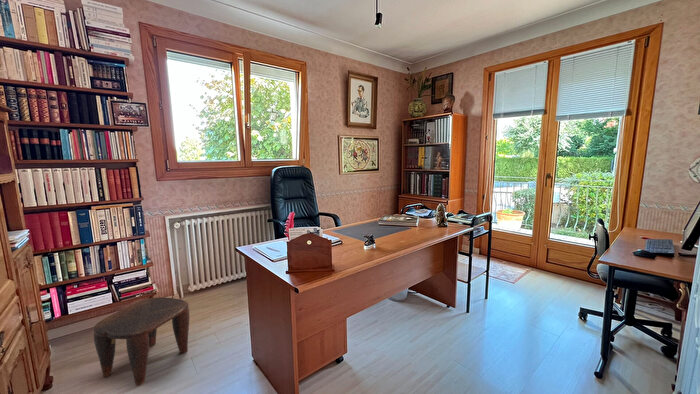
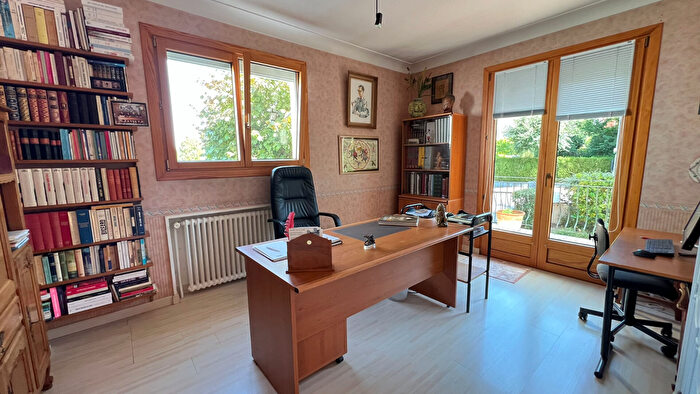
- stool (146, 337)
